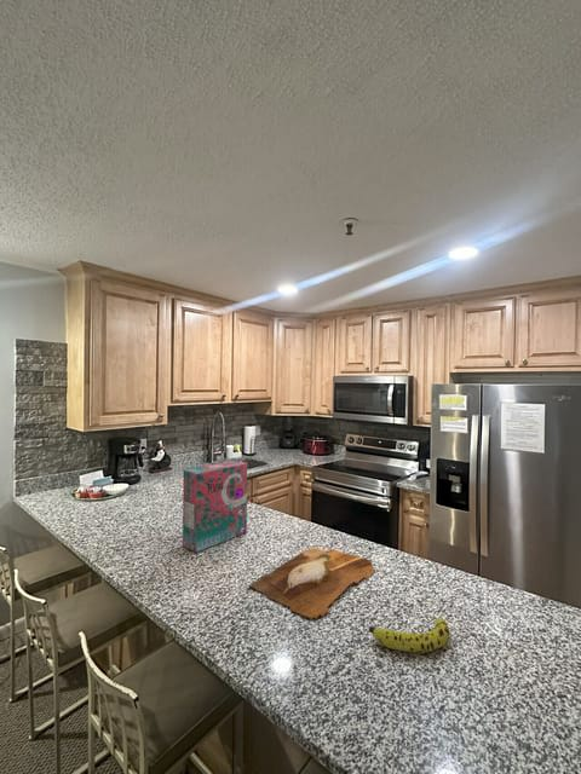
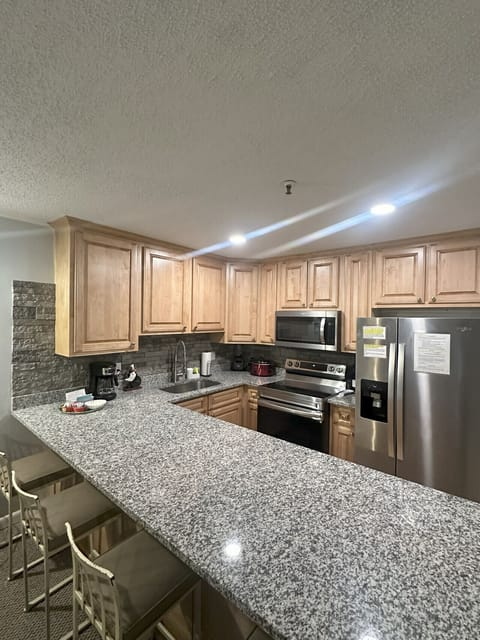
- fruit (408, 633)
- cereal box (215, 502)
- cutting board (313, 571)
